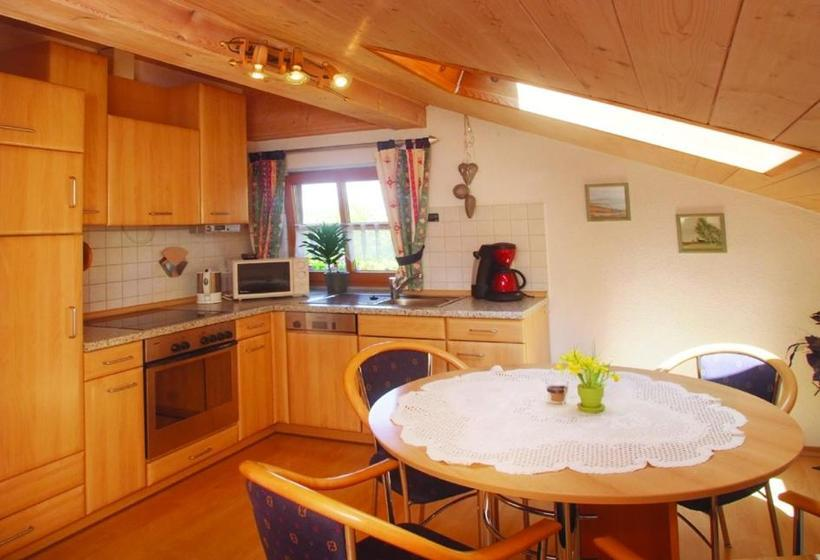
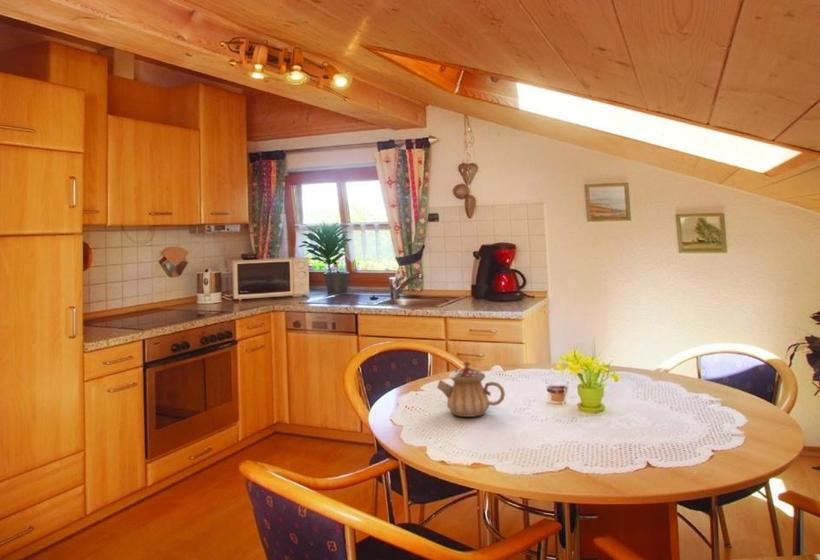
+ teapot (470, 387)
